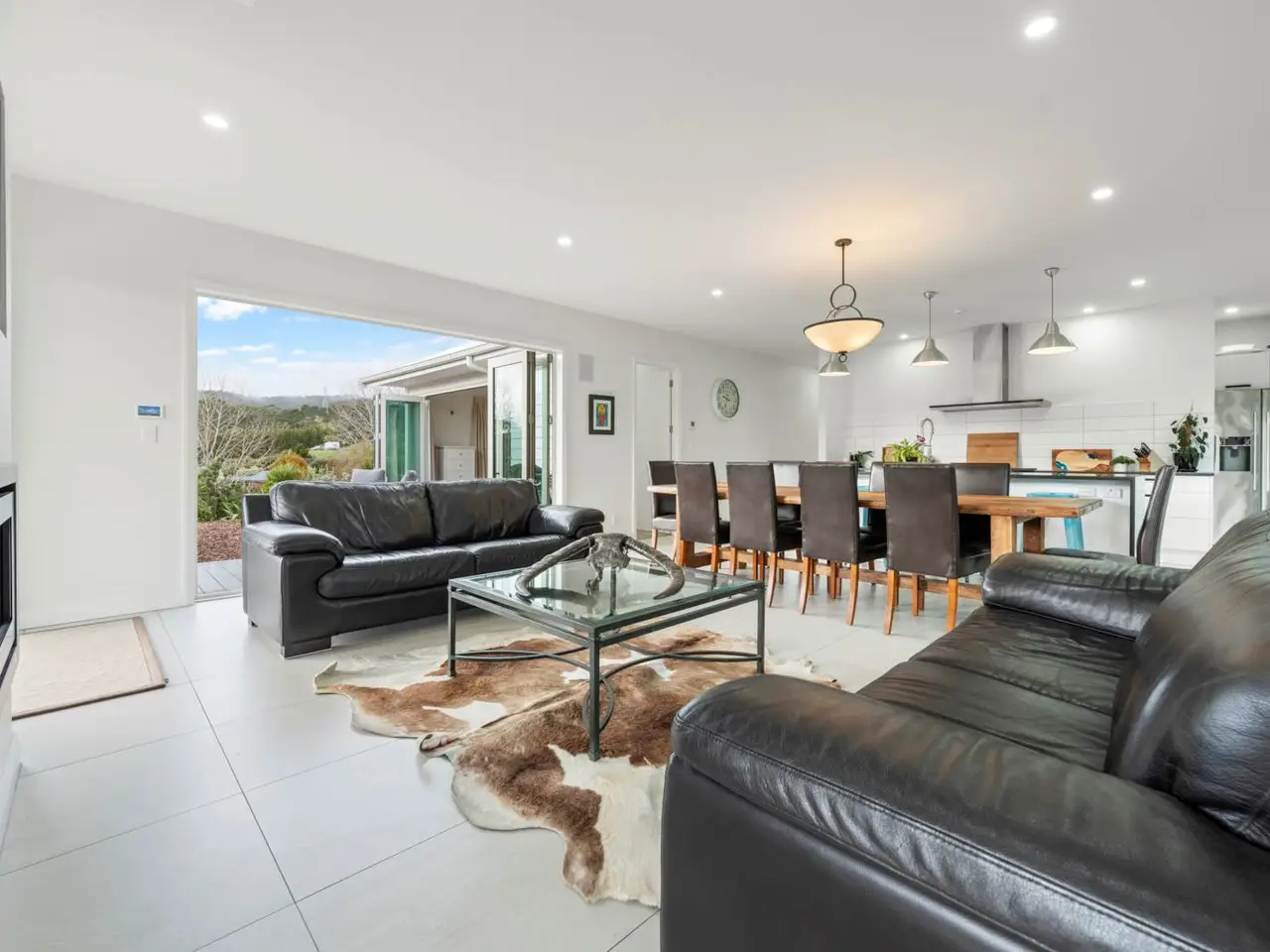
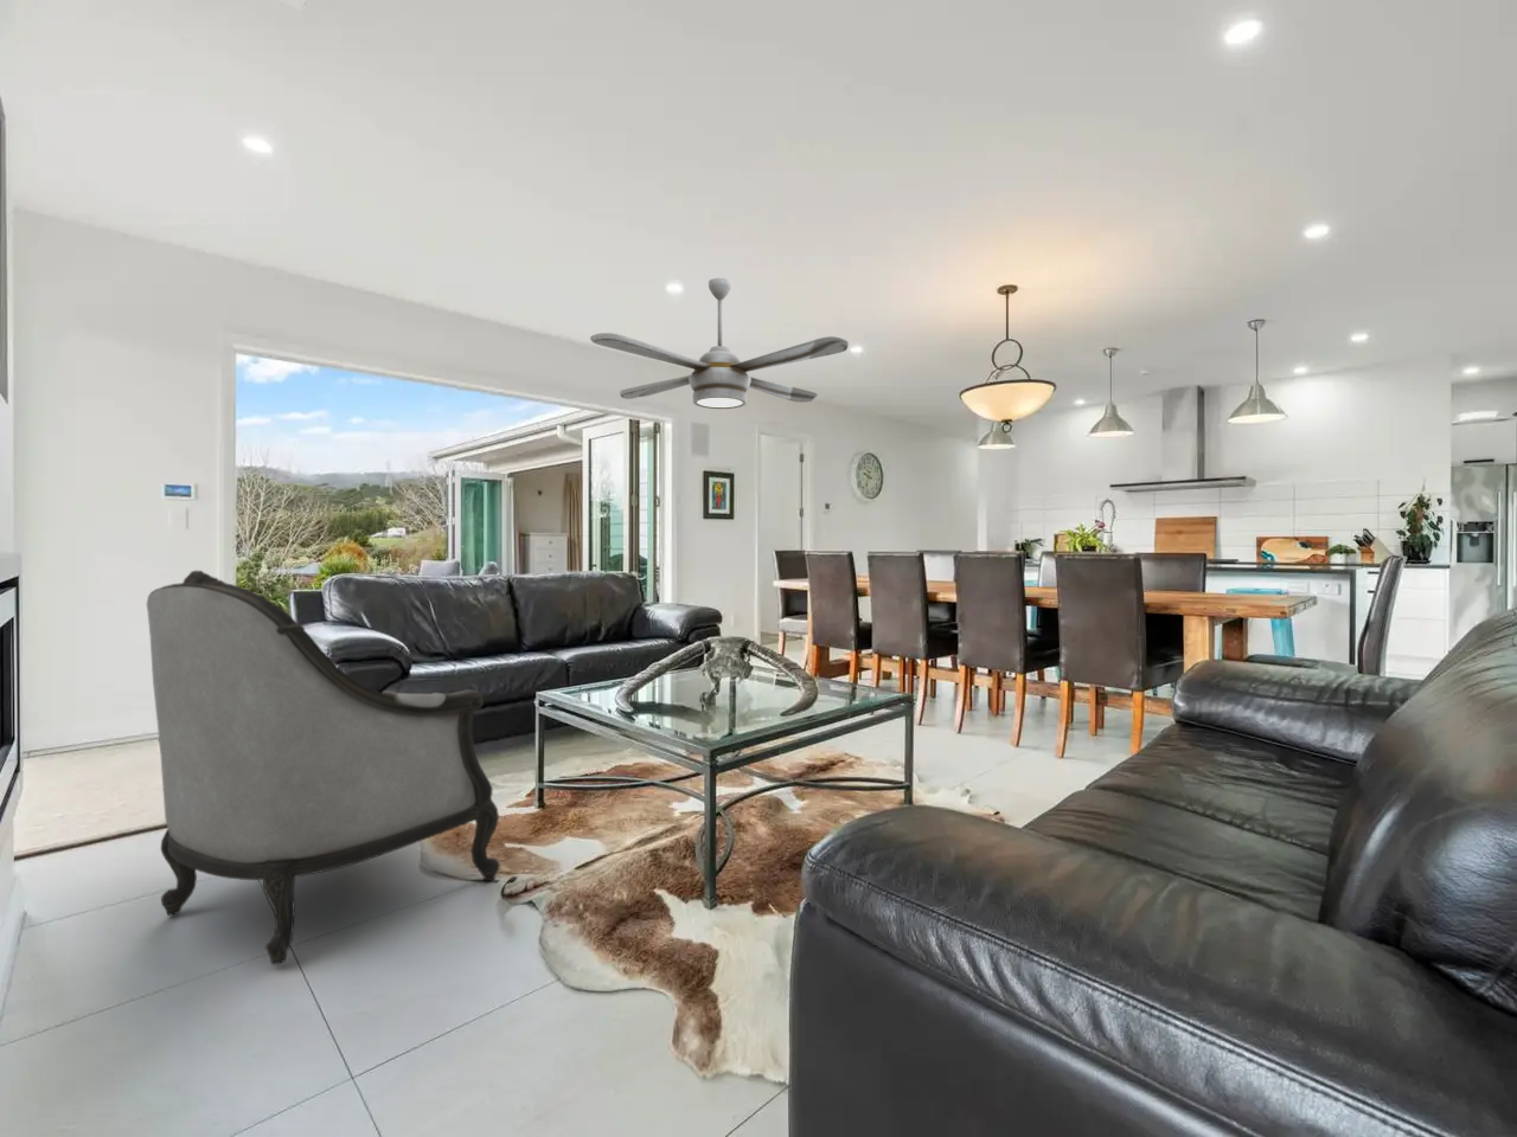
+ ceiling fan (719, 343)
+ armchair (338, 730)
